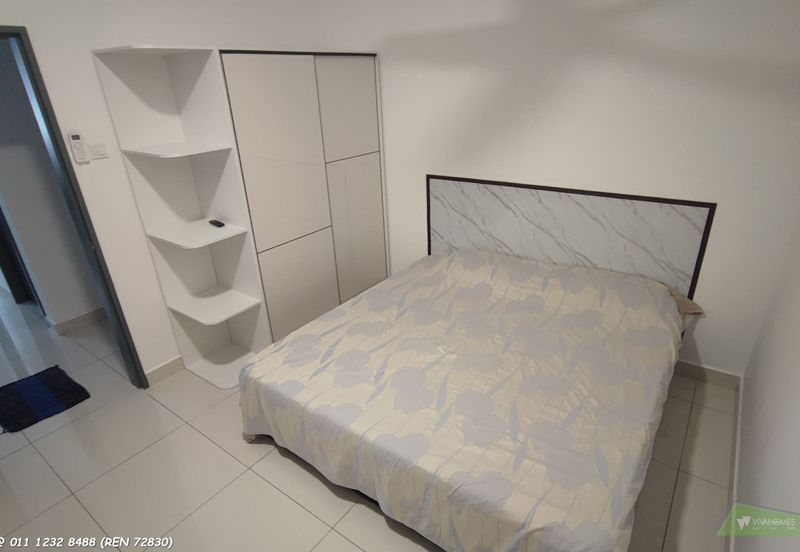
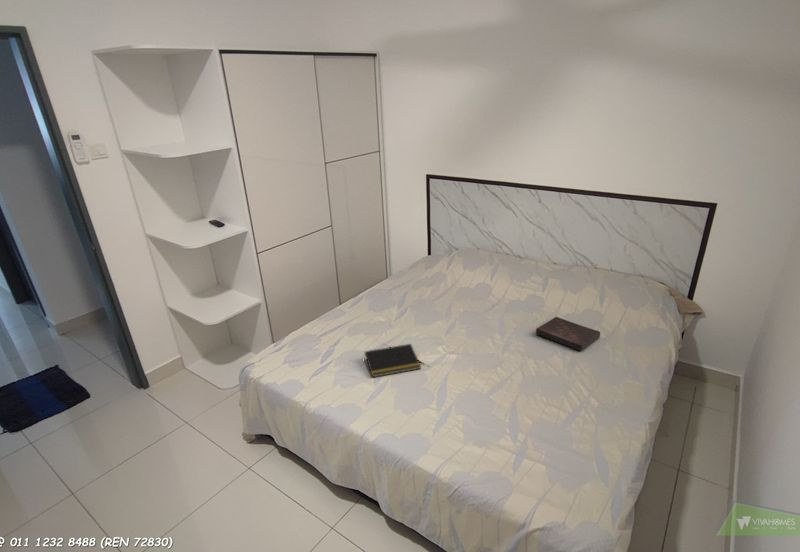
+ book (567, 332)
+ notepad (392, 359)
